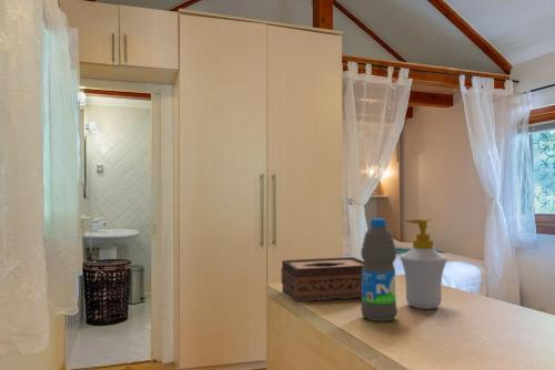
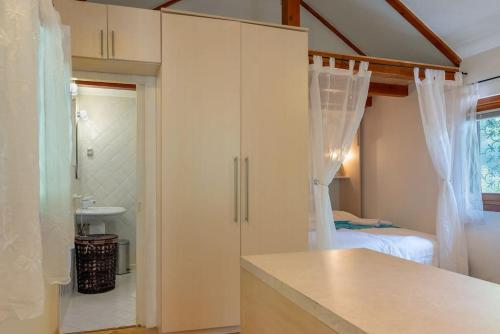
- soap bottle (423, 261)
- tissue box (326, 278)
- water bottle (379, 268)
